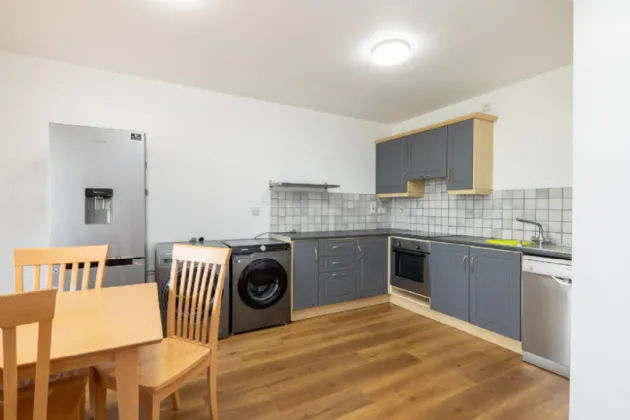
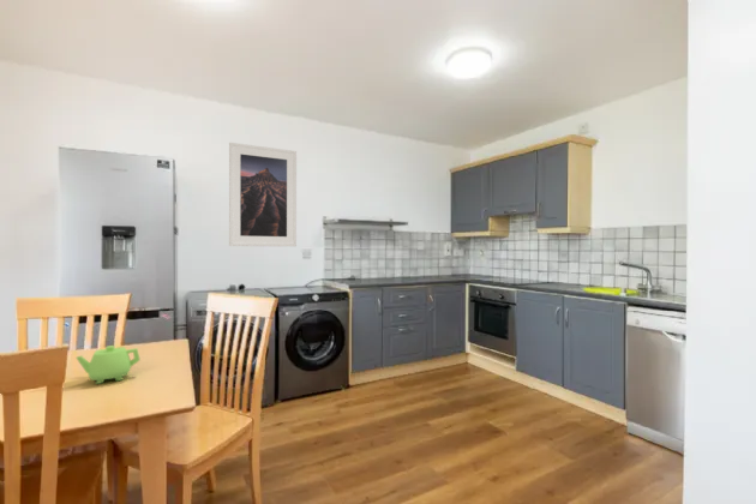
+ teapot (109, 361)
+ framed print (264, 196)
